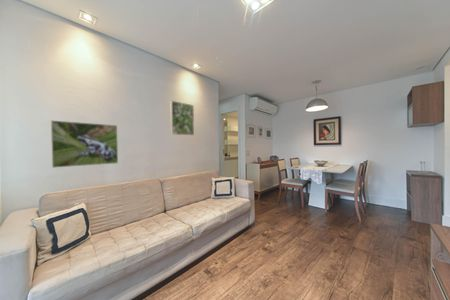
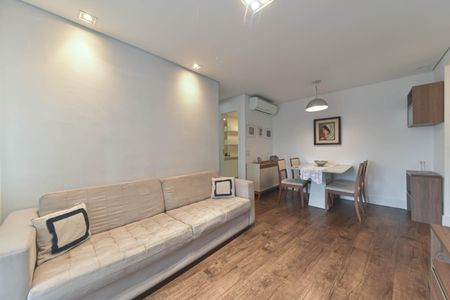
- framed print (88, 144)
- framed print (182, 119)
